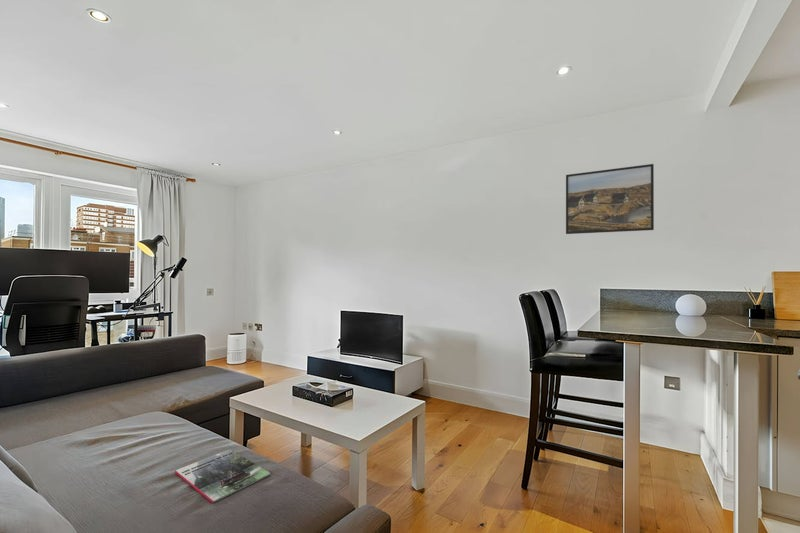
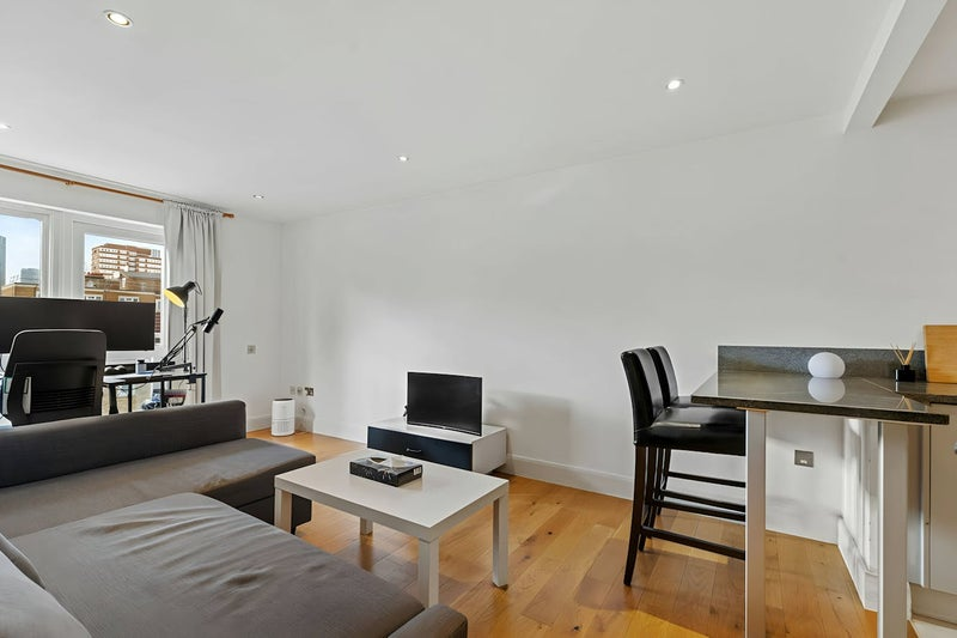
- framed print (607, 200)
- magazine (222, 472)
